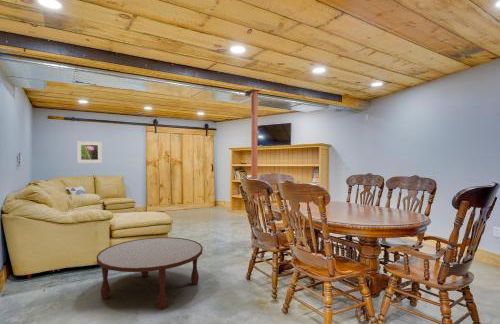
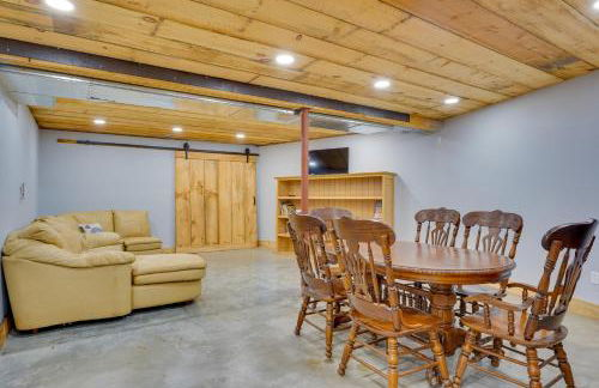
- coffee table (152, 270)
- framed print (89, 152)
